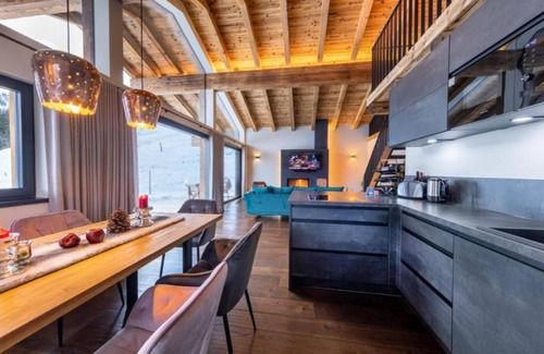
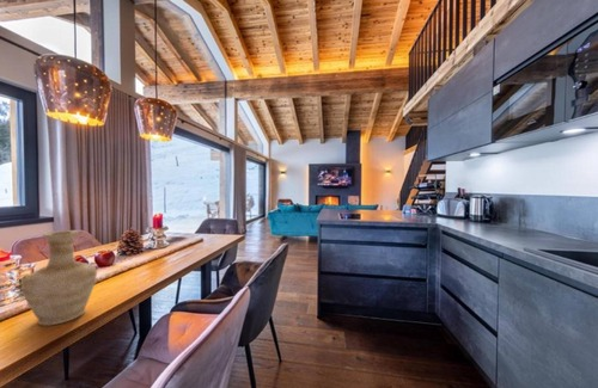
+ vase (61, 273)
